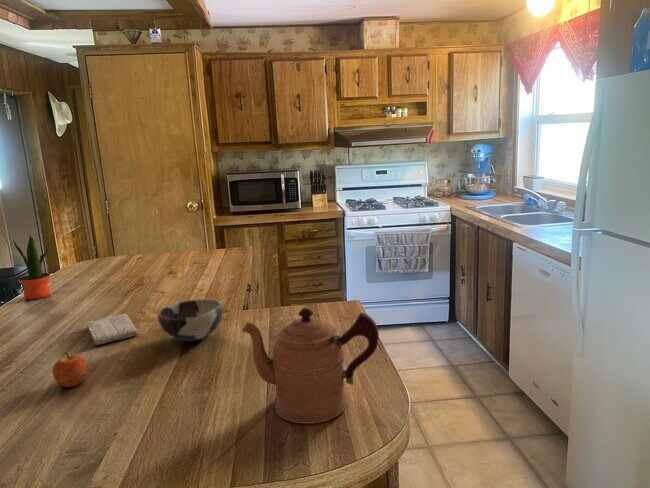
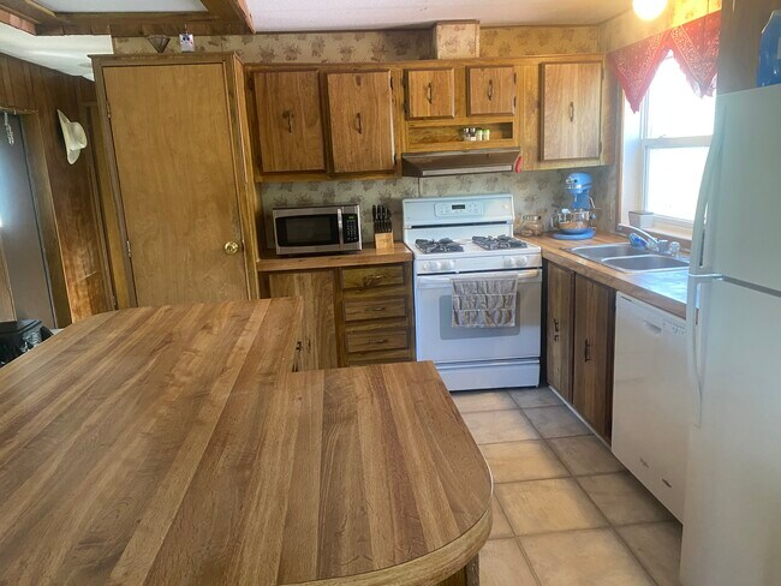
- apple (69, 368)
- bowl (191, 322)
- coffeepot (309, 356)
- washcloth (111, 327)
- potted plant (34, 265)
